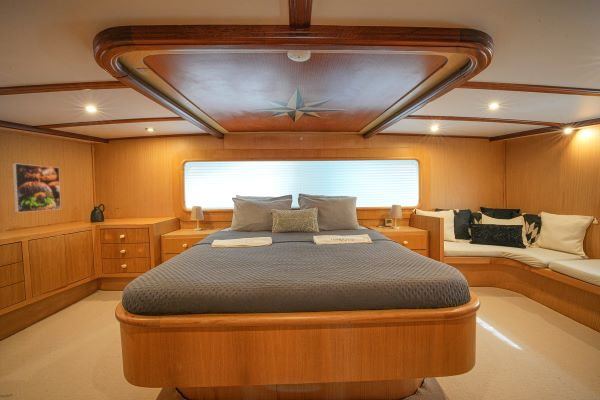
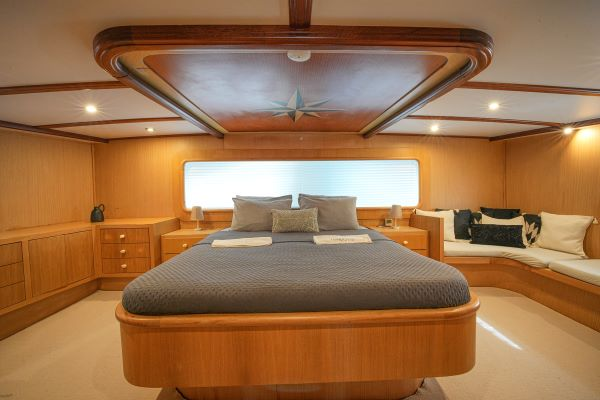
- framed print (38, 188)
